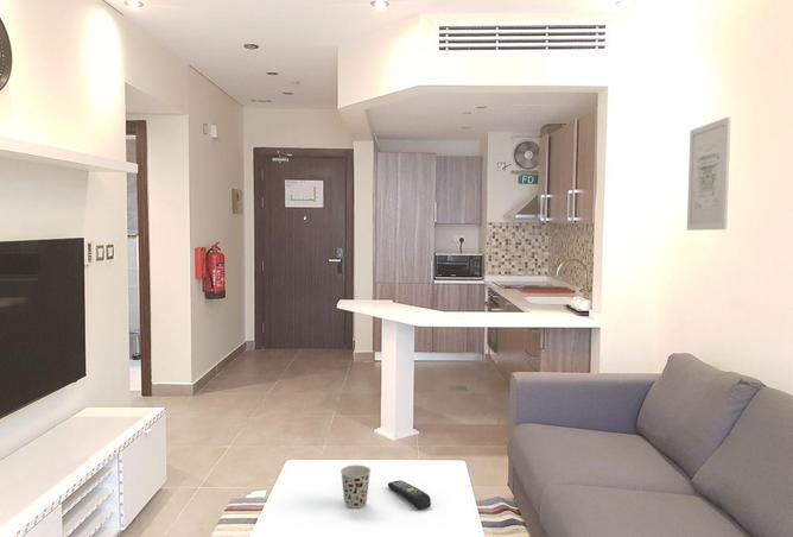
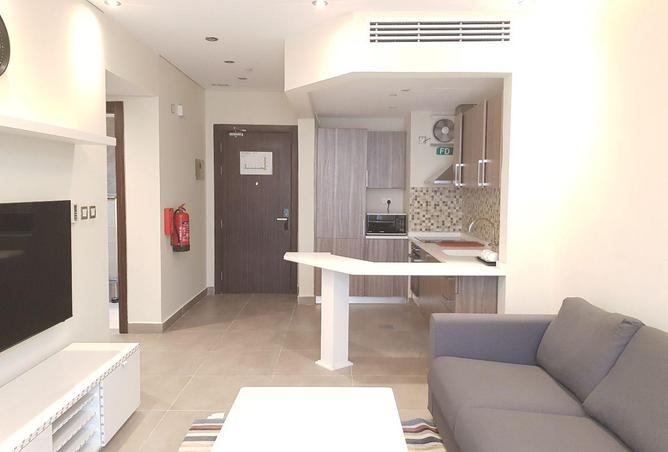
- cup (355, 487)
- remote control (408, 492)
- wall art (706, 177)
